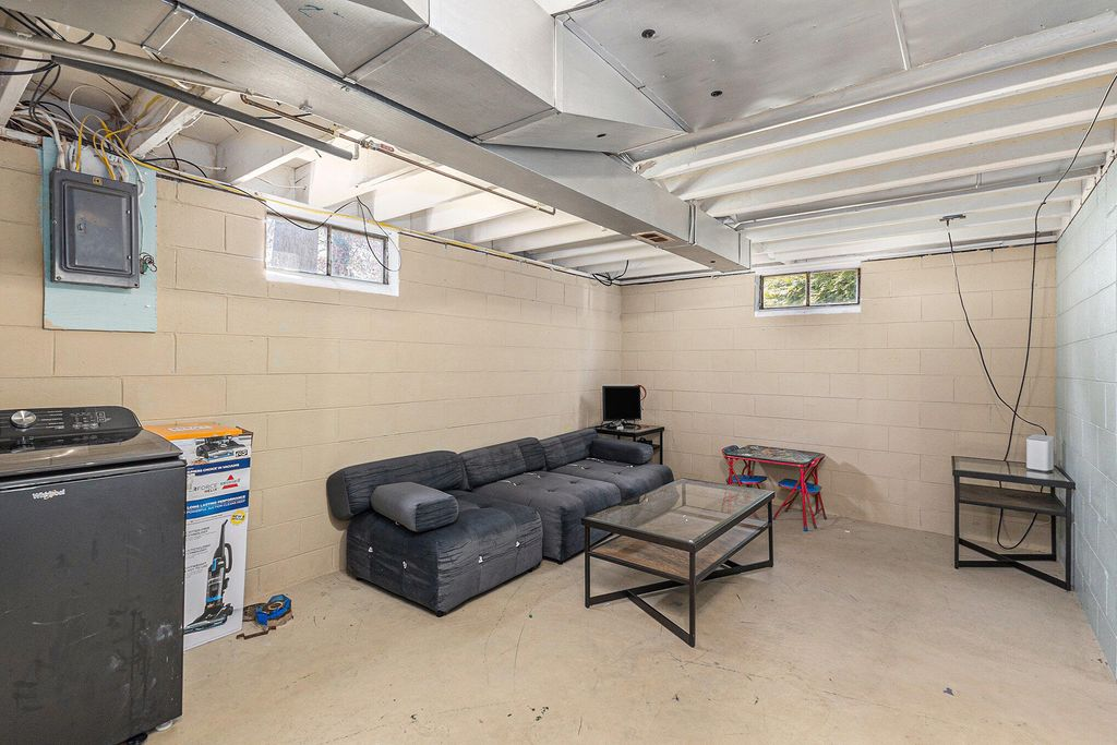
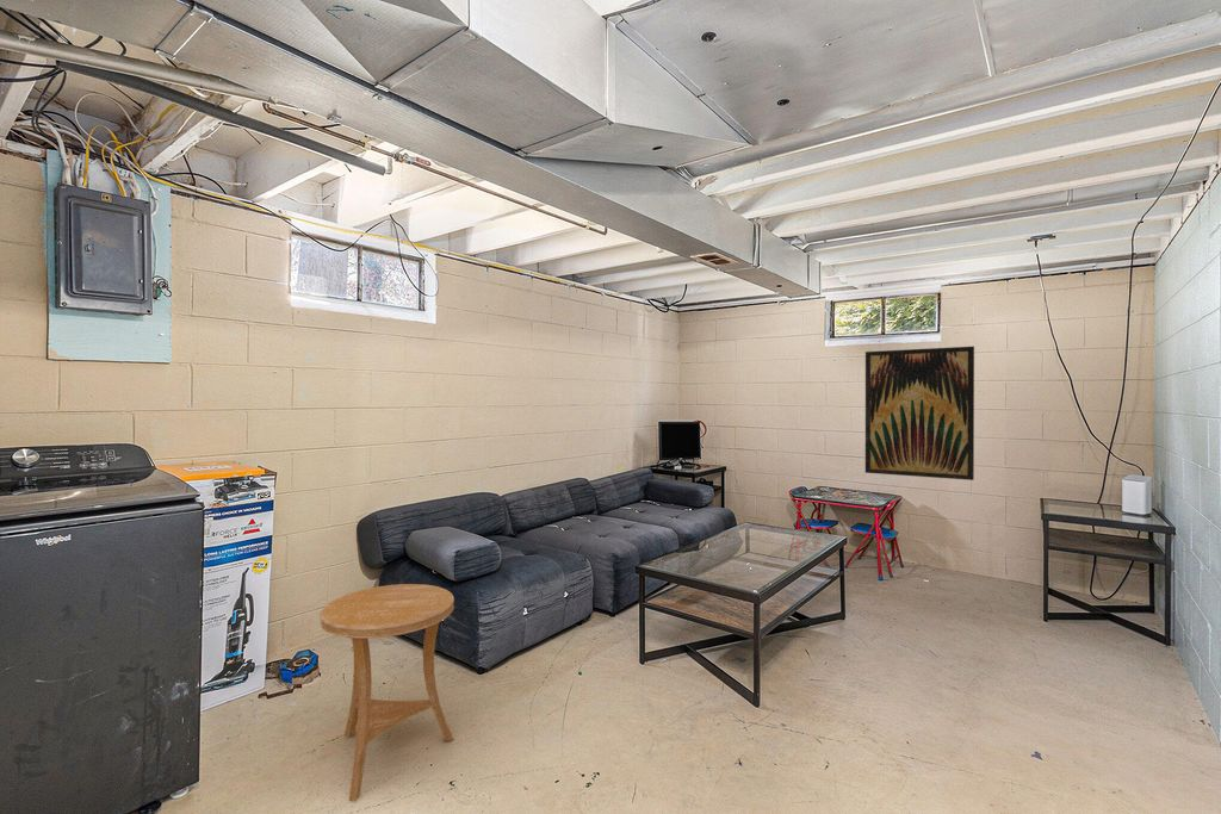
+ wall art (917, 412)
+ side table (370, 679)
